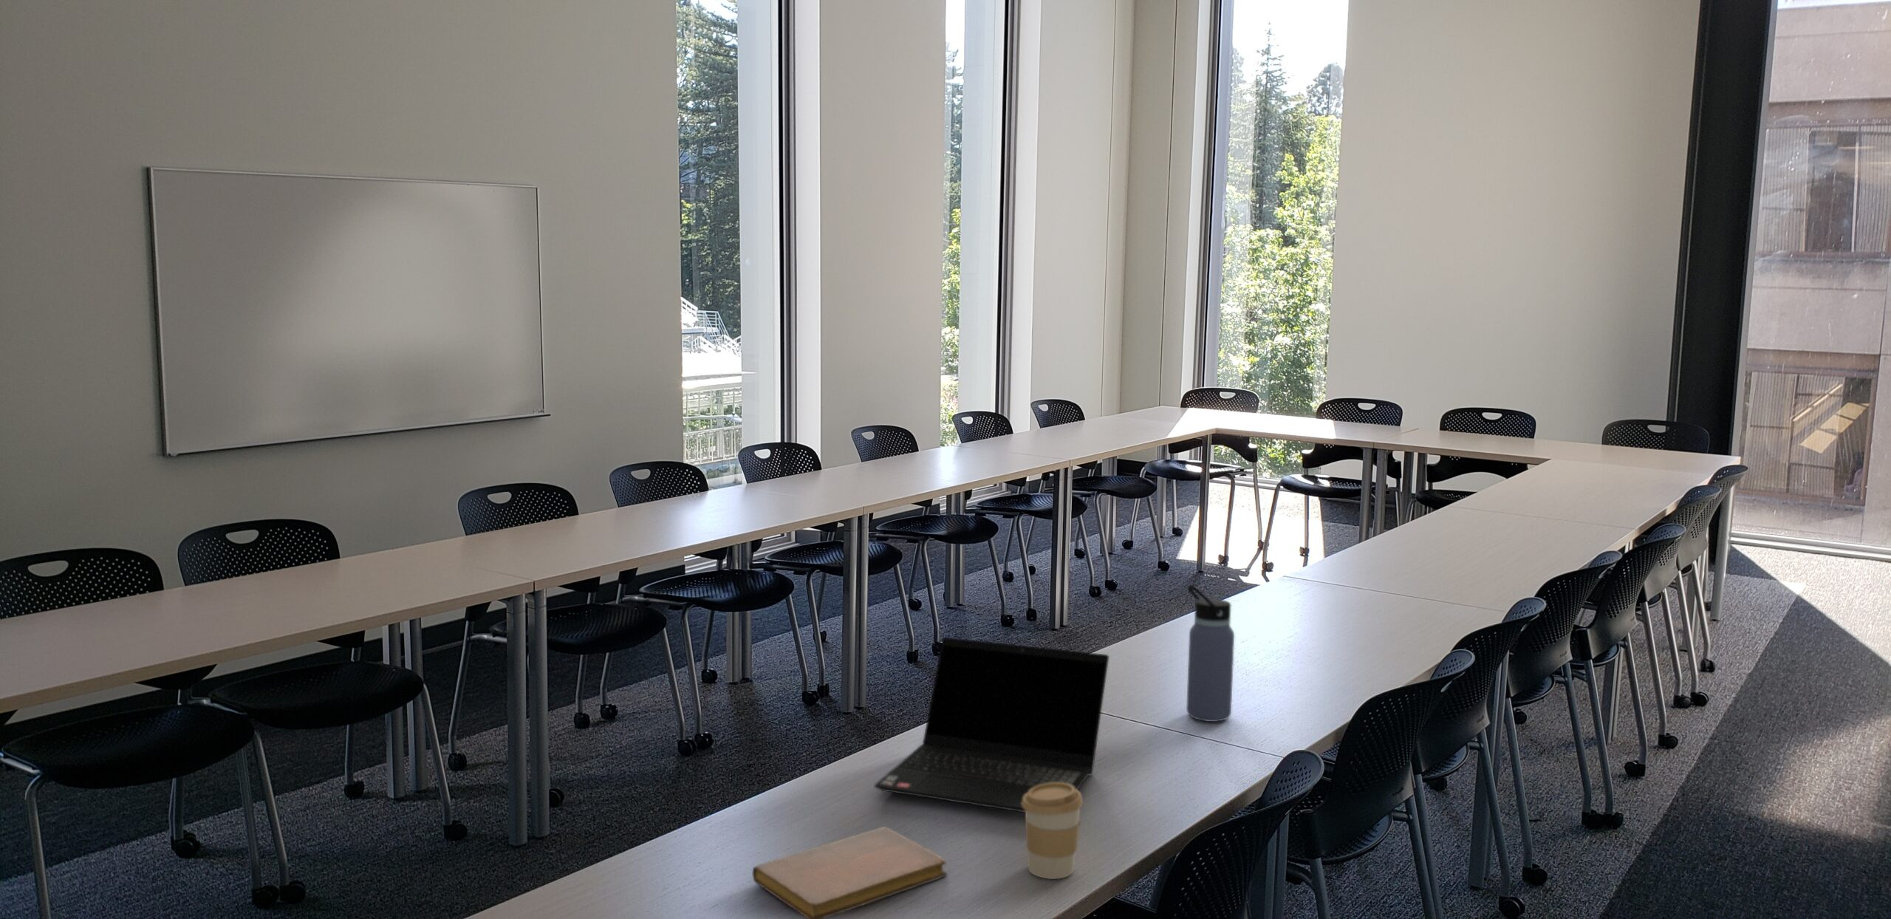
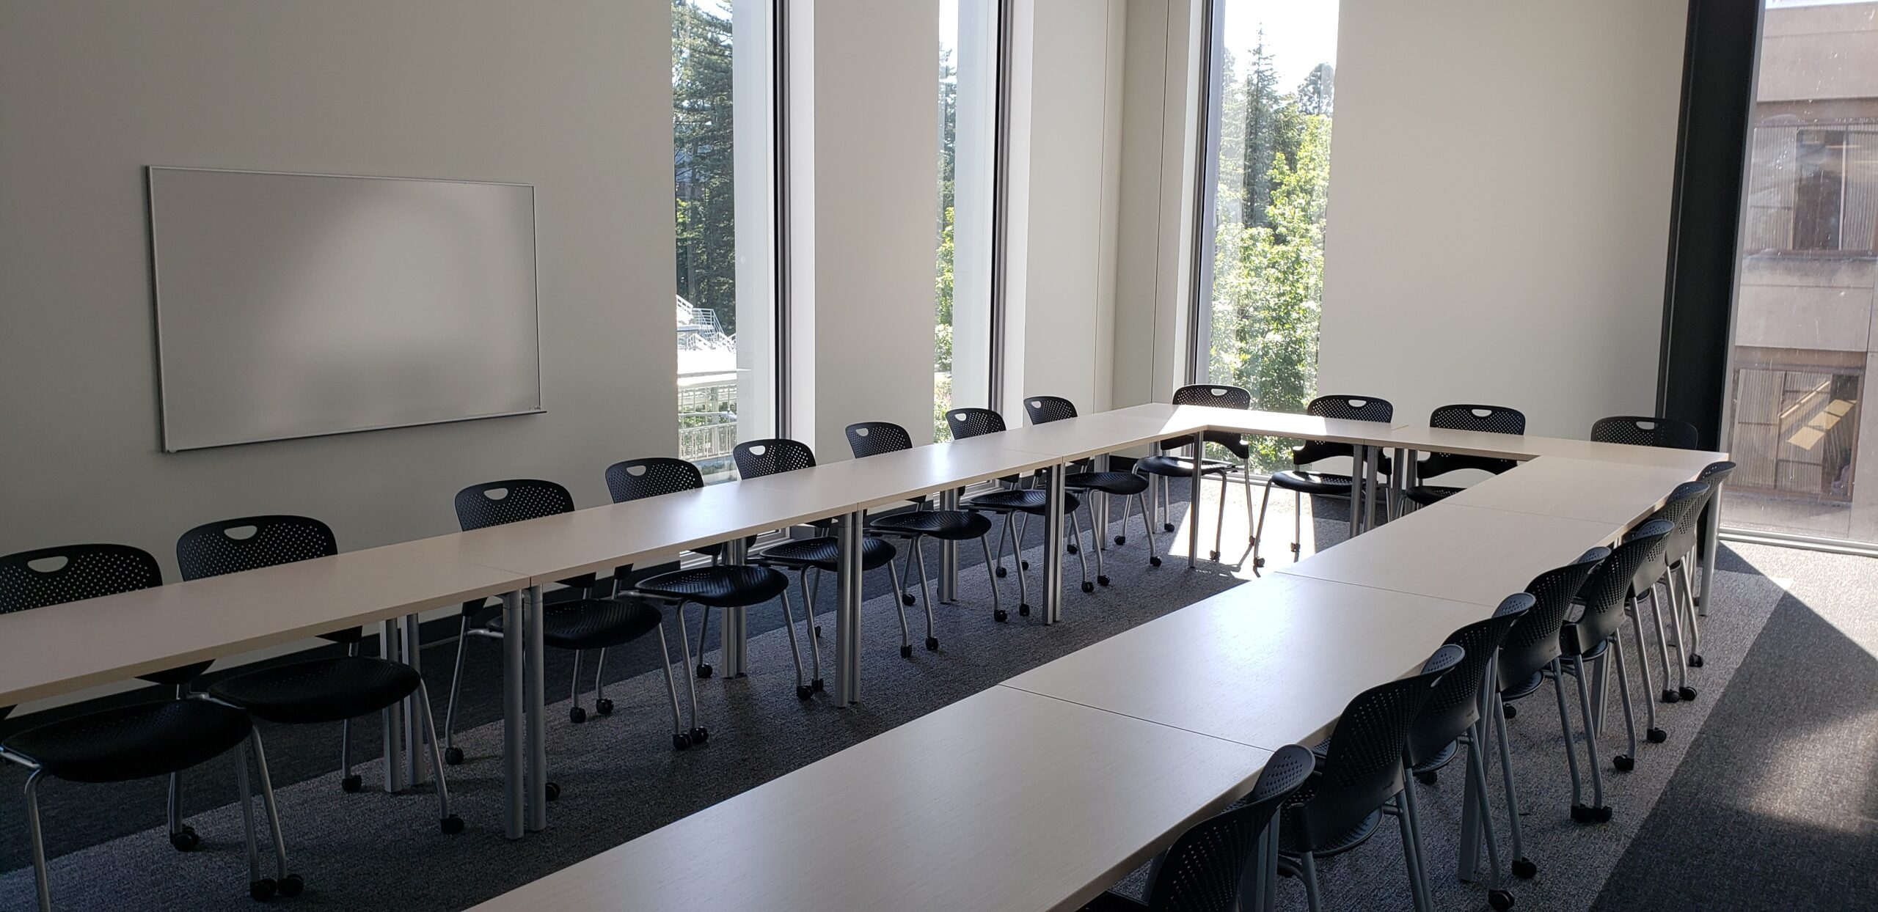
- water bottle (1208, 650)
- coffee cup (1052, 829)
- notebook (850, 870)
- laptop computer (995, 721)
